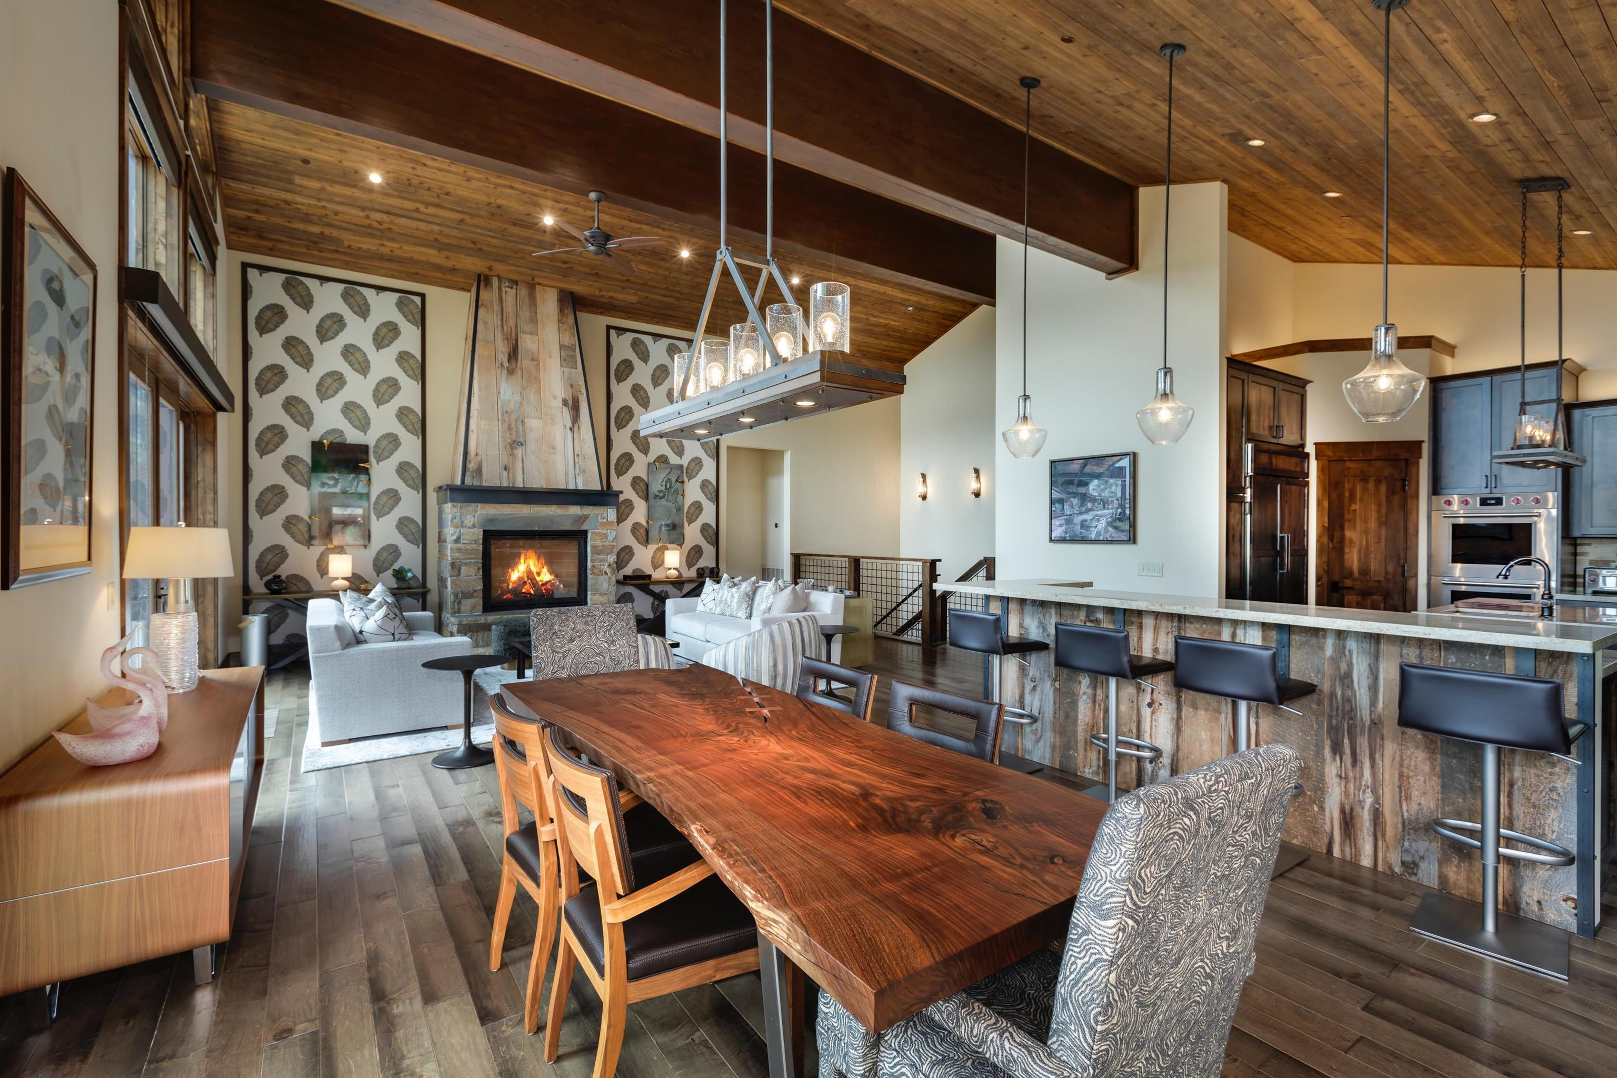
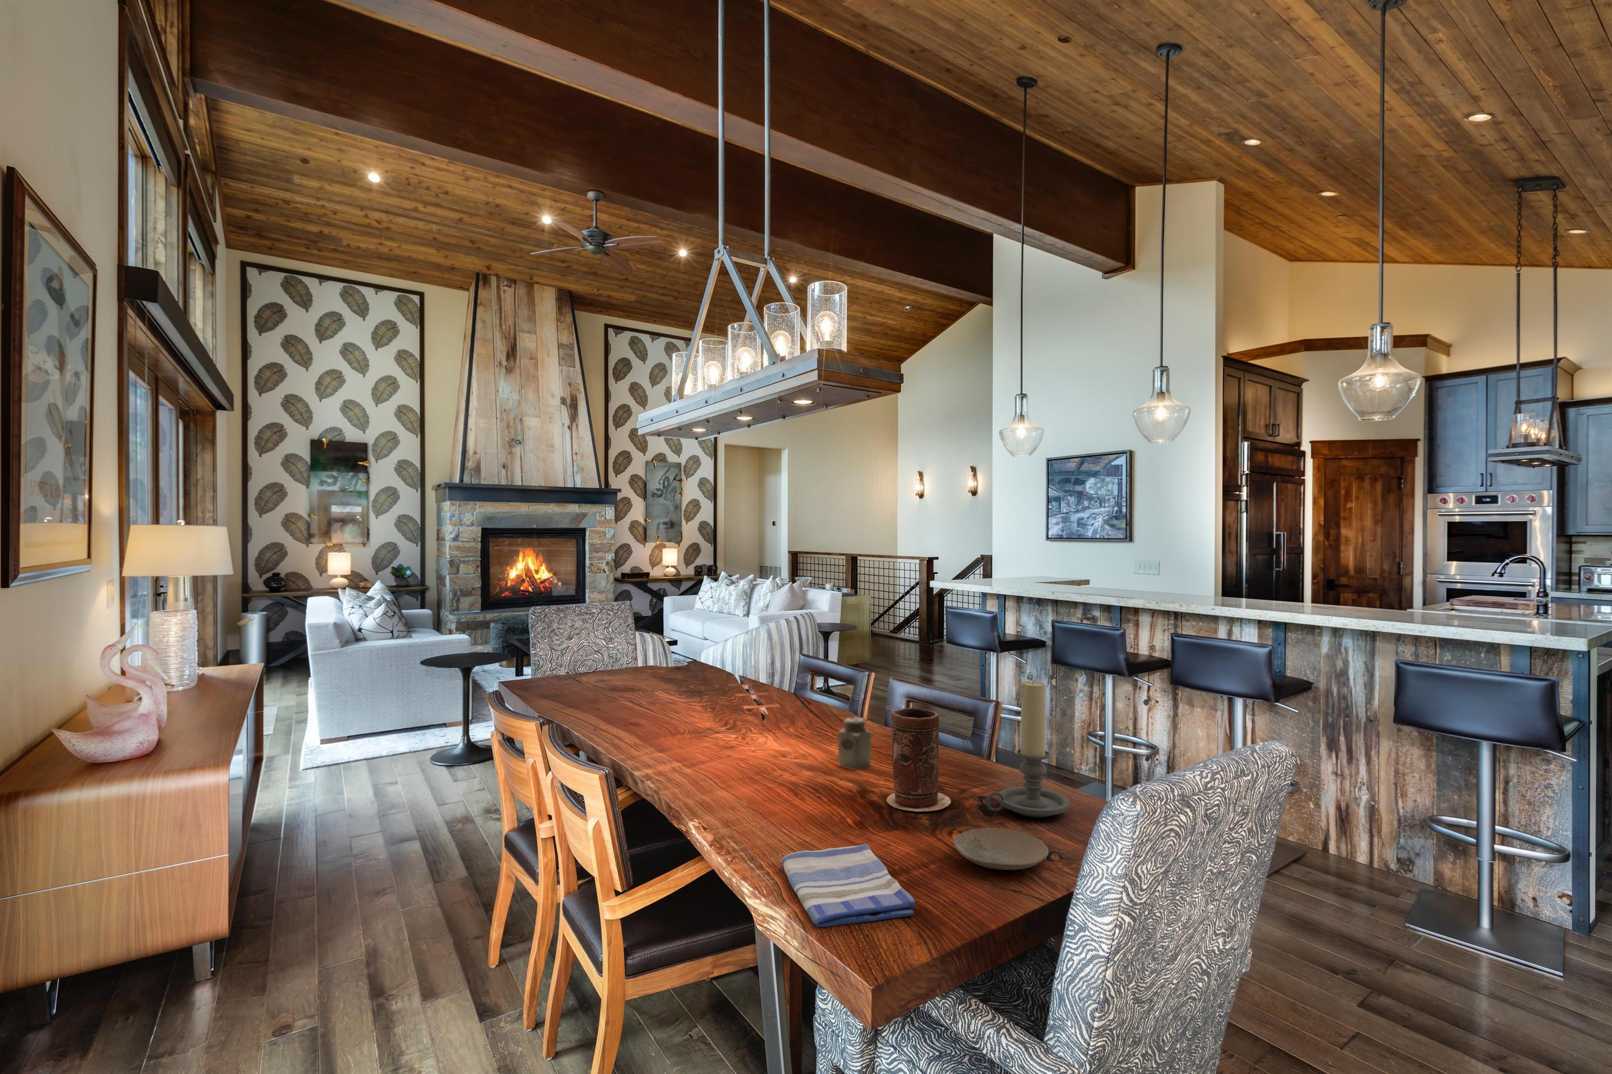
+ candle holder (1025, 746)
+ salt shaker (854, 742)
+ dish towel (844, 881)
+ plate (1000, 852)
+ vase (919, 756)
